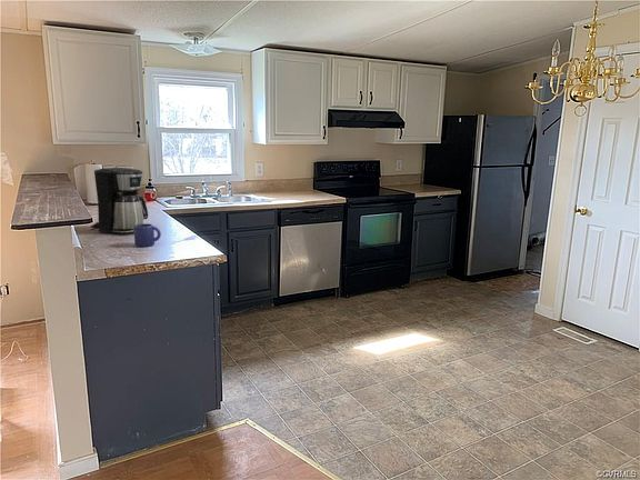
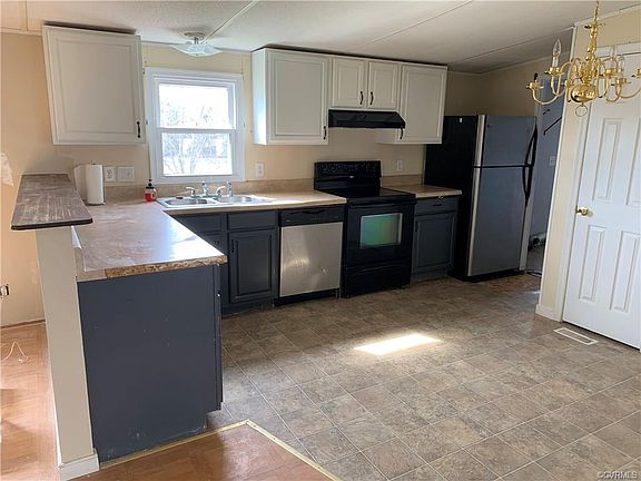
- mug (147, 234)
- coffee maker (120, 199)
